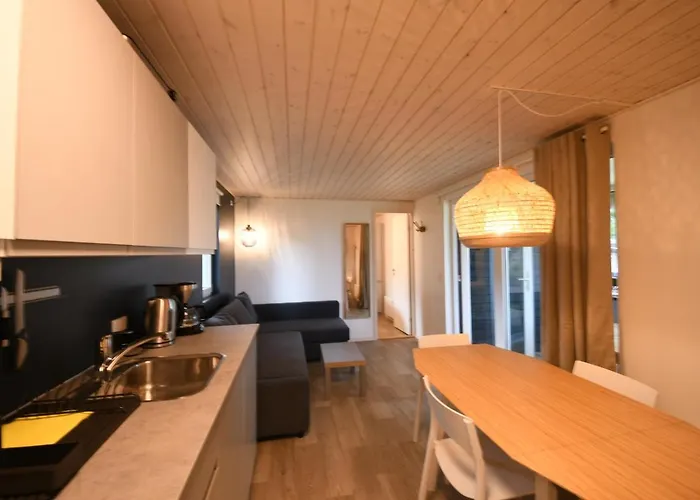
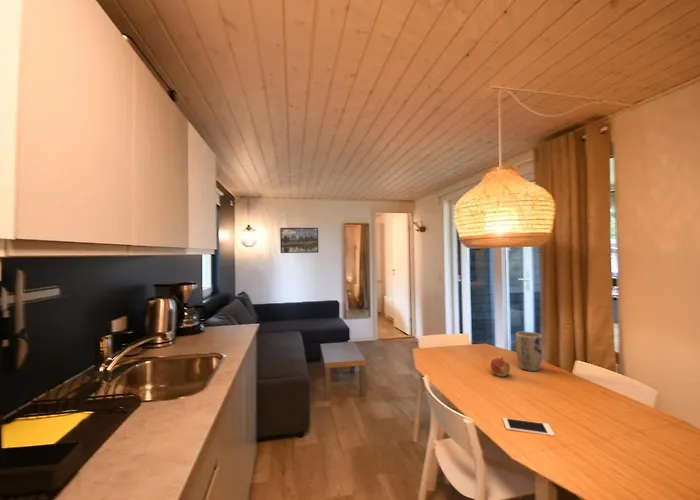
+ plant pot (529, 351)
+ apple (500, 366)
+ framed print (299, 240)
+ cell phone (527, 426)
